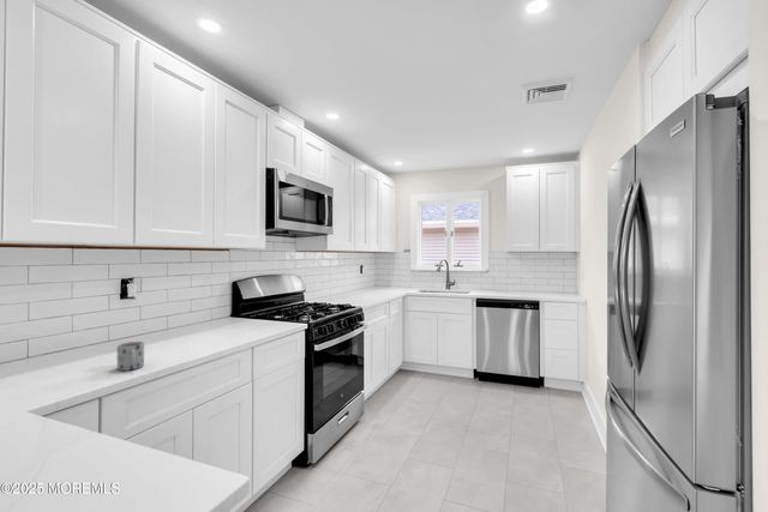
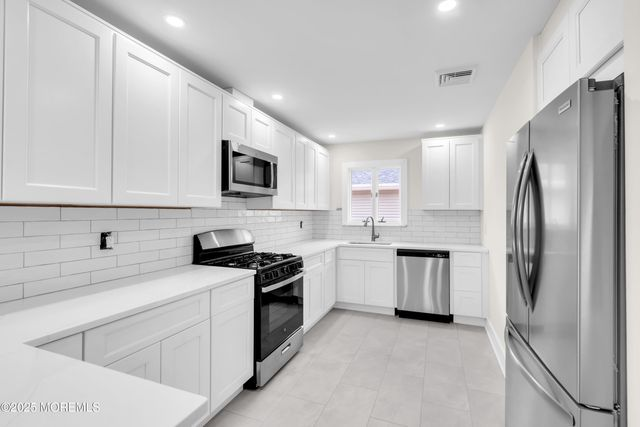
- mug (131, 356)
